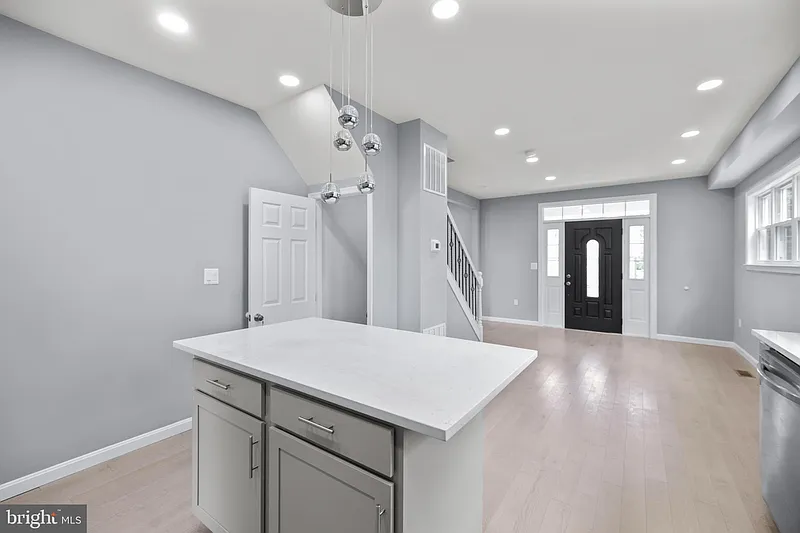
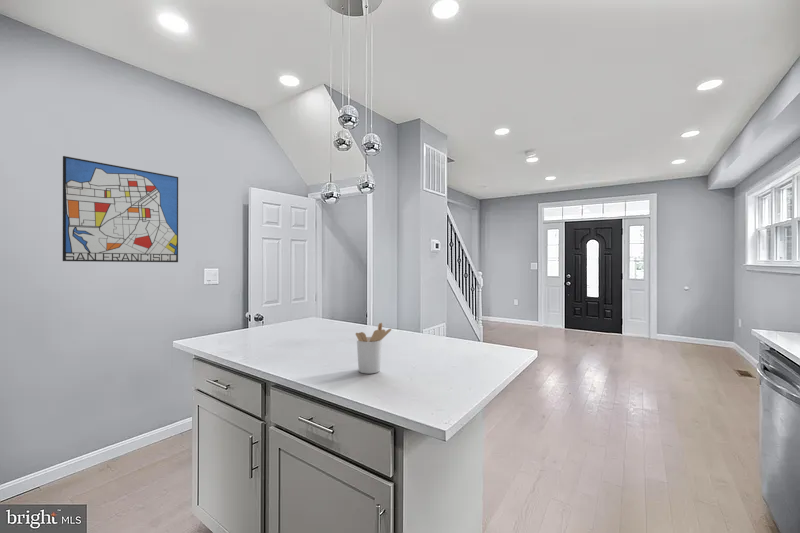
+ wall art (126, 214)
+ utensil holder (373, 348)
